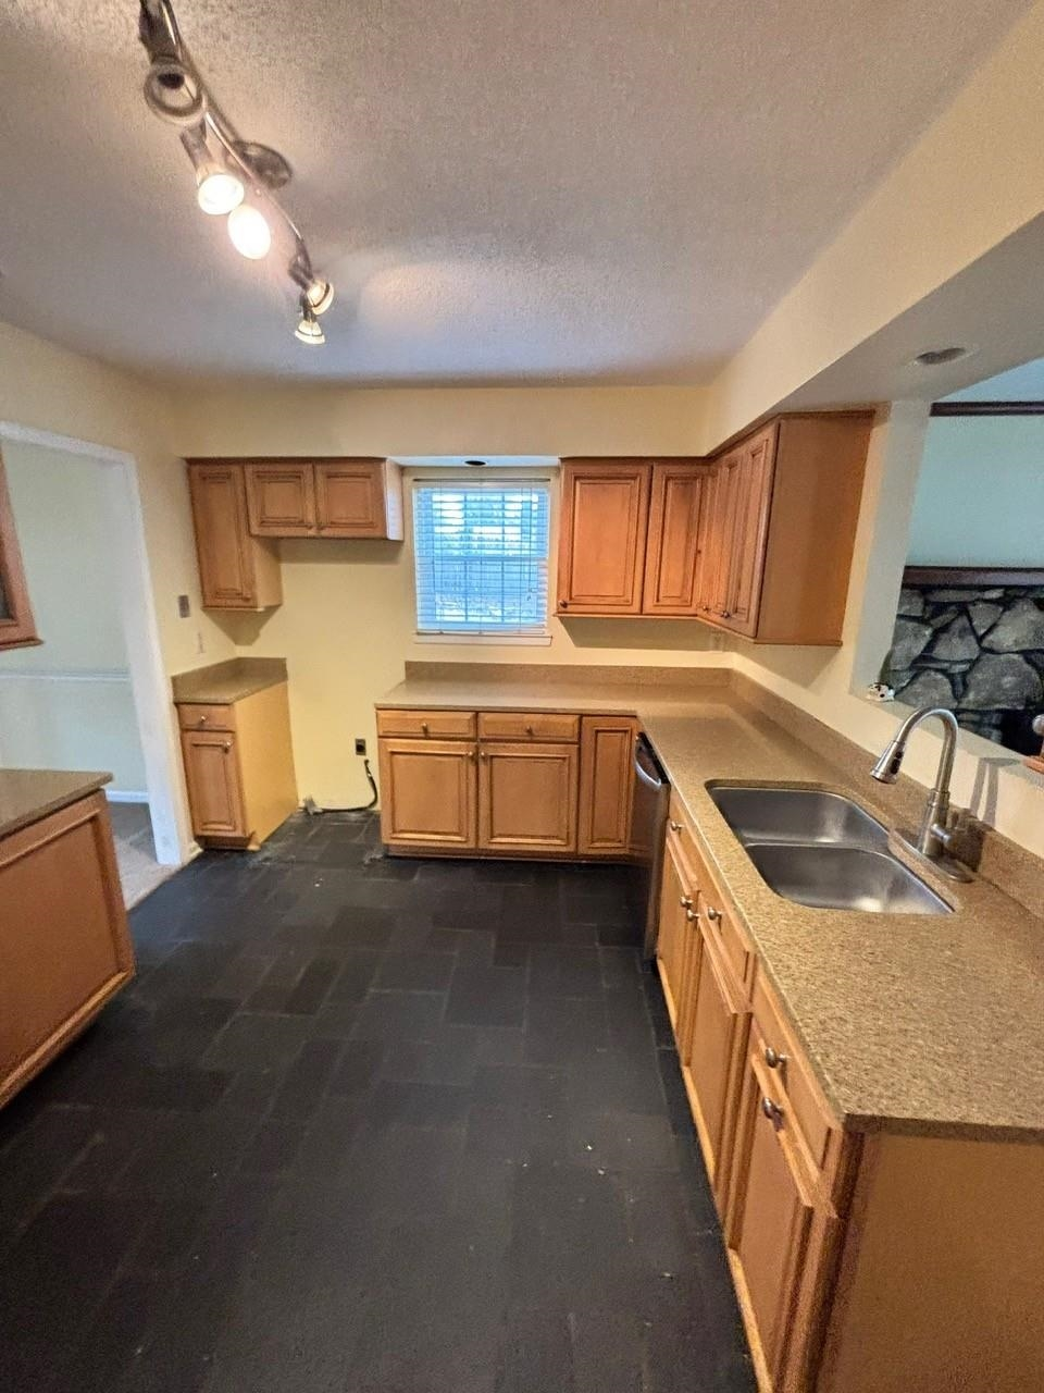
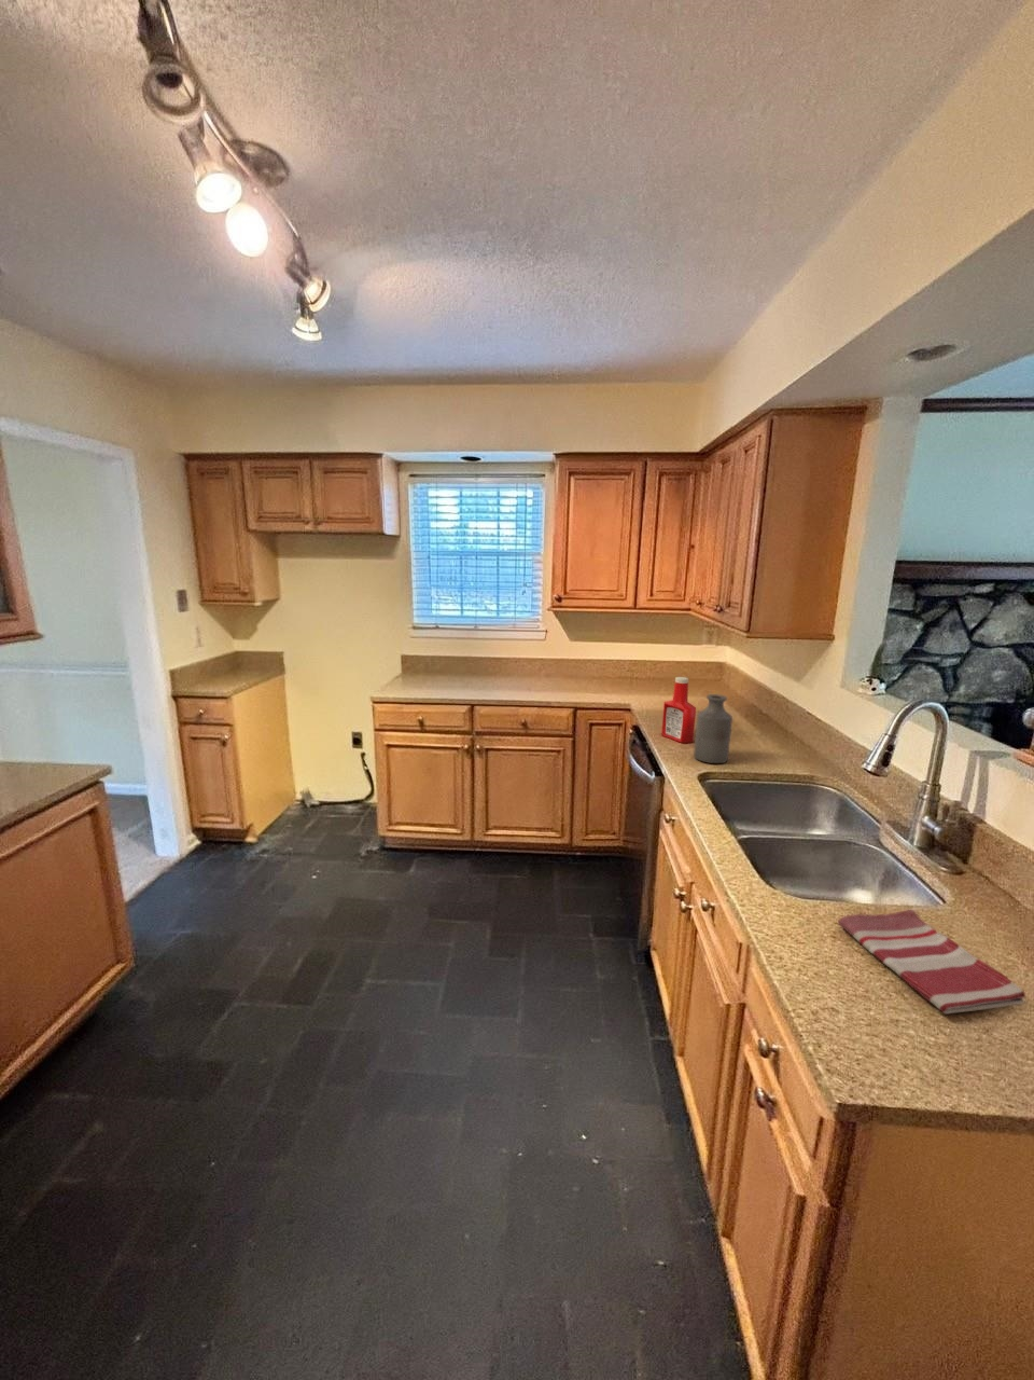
+ bottle (713, 728)
+ soap bottle (679, 708)
+ dish towel (924, 955)
